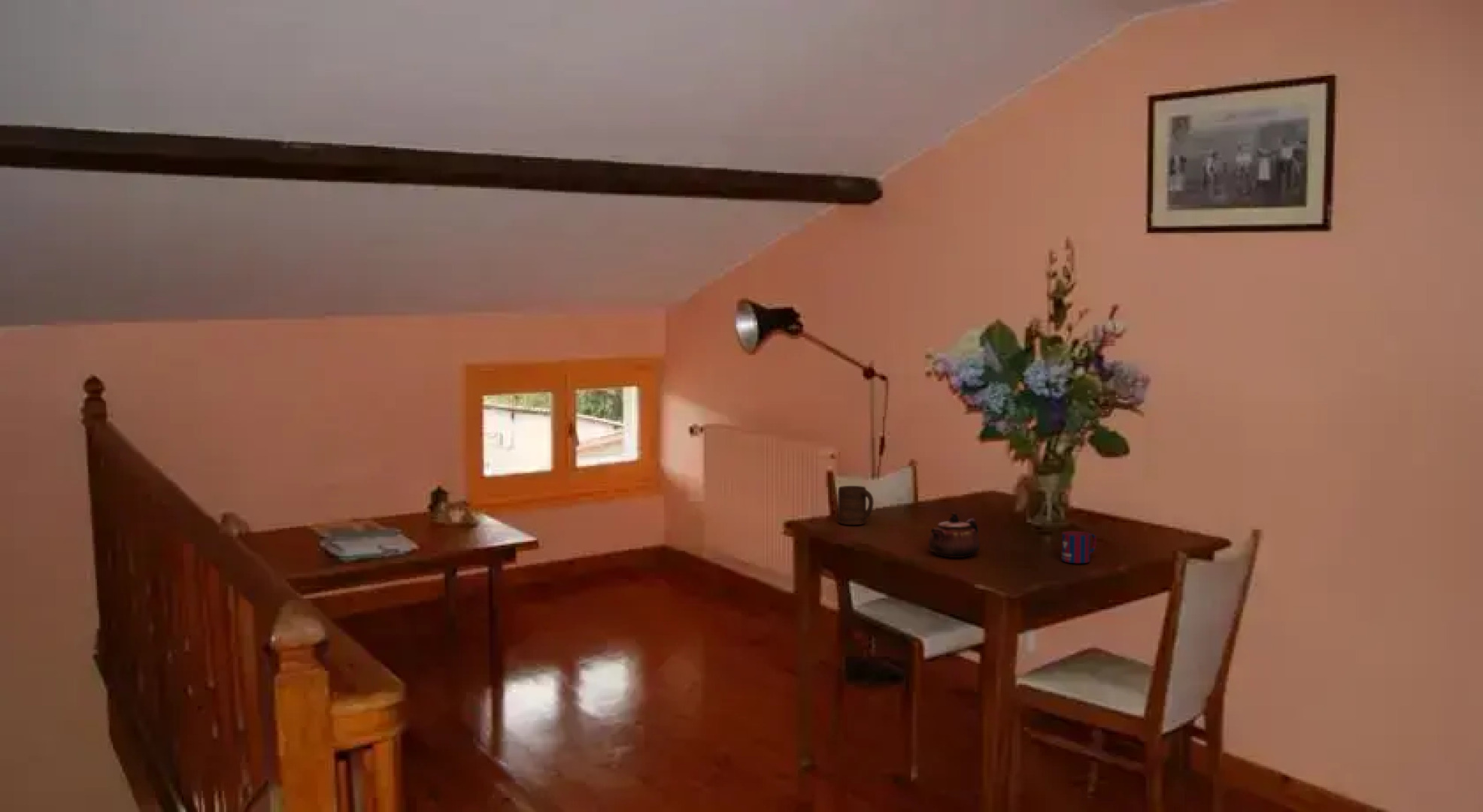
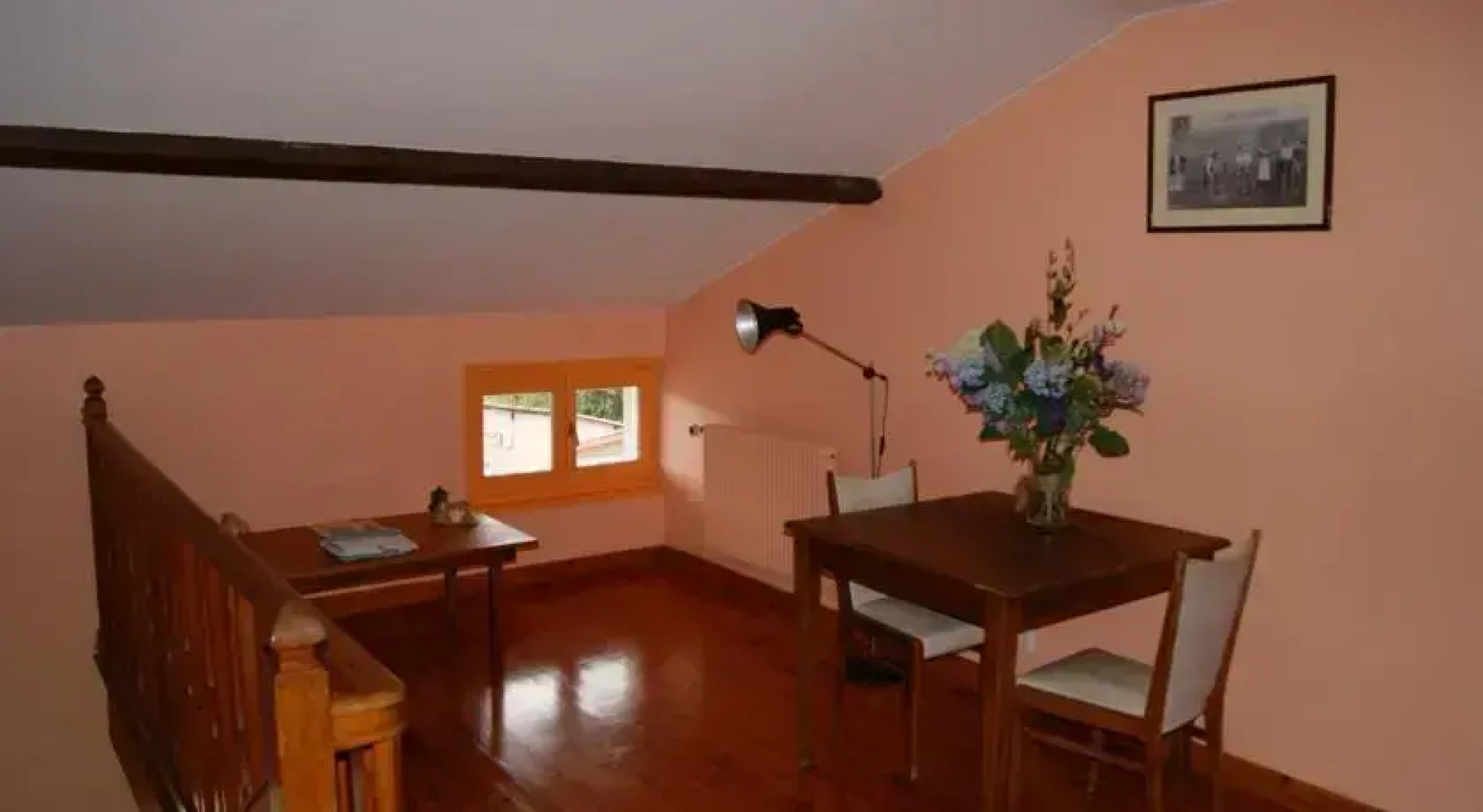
- mug (1081, 547)
- cup (856, 505)
- teapot (955, 533)
